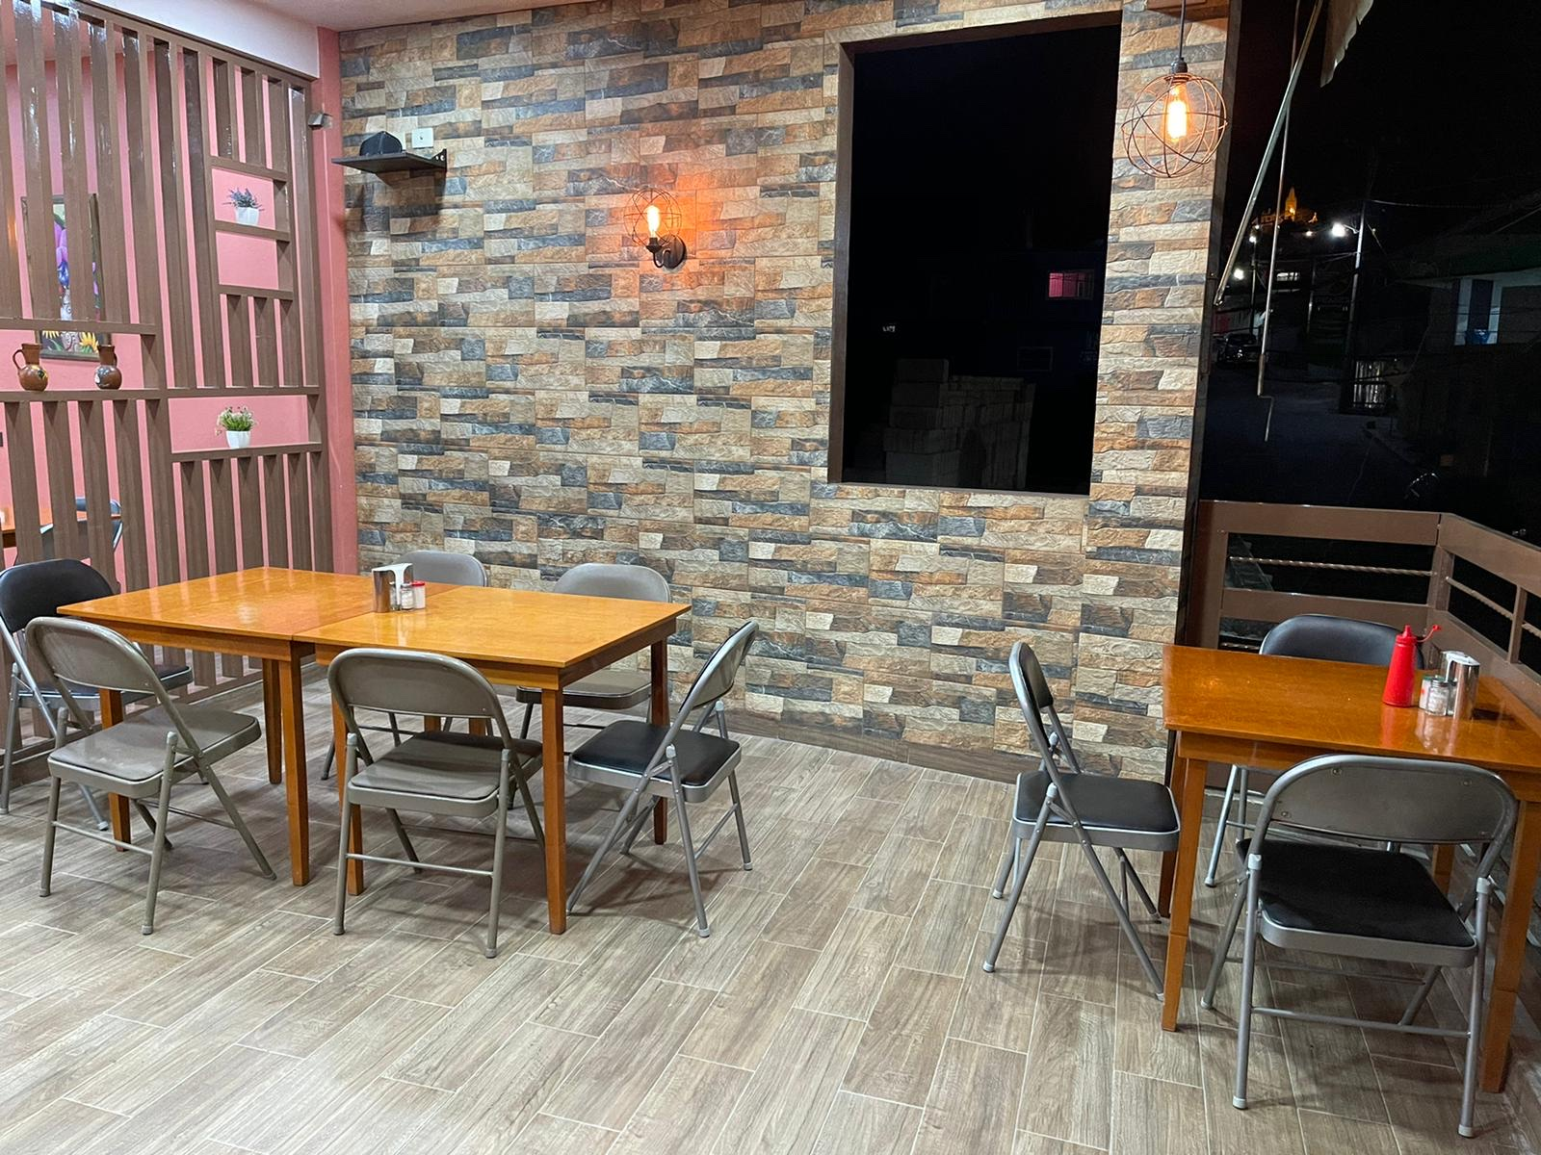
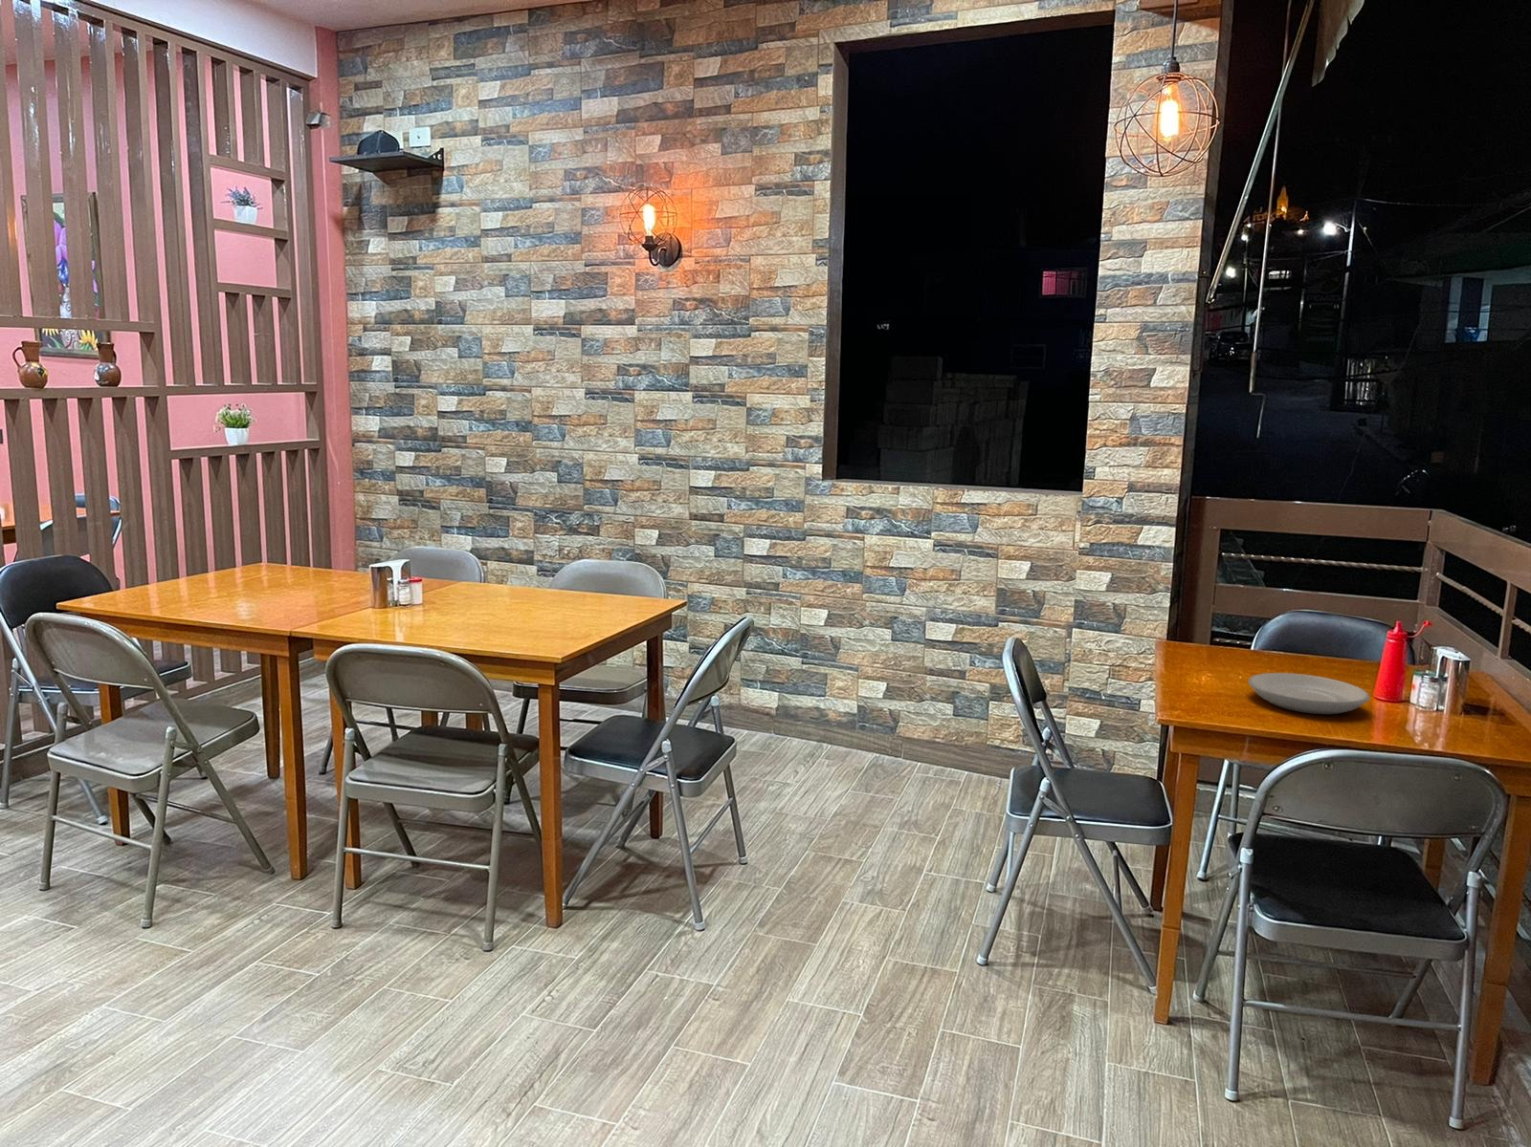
+ plate (1306, 695)
